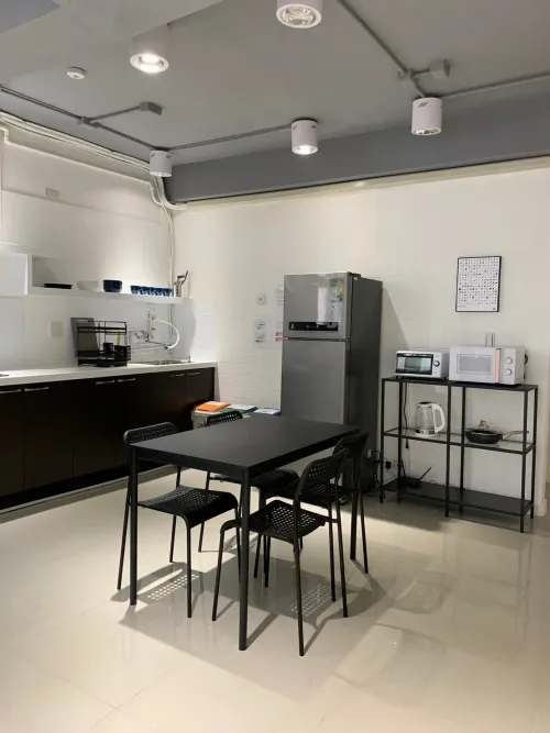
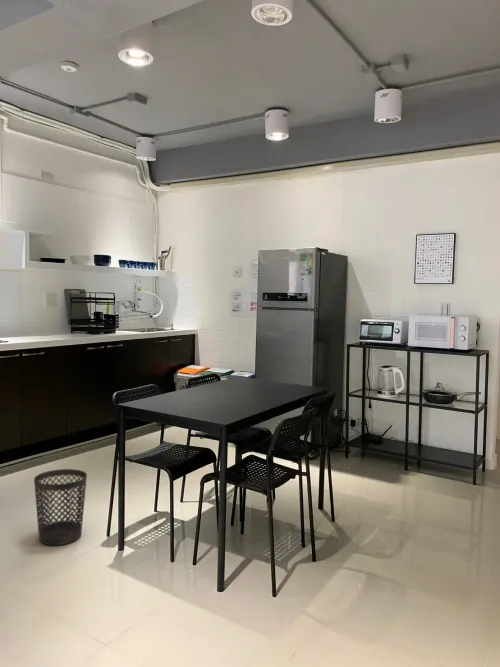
+ trash bin (60, 506)
